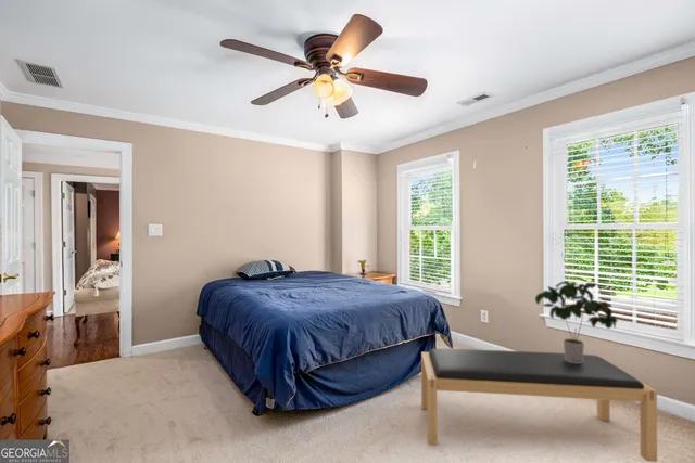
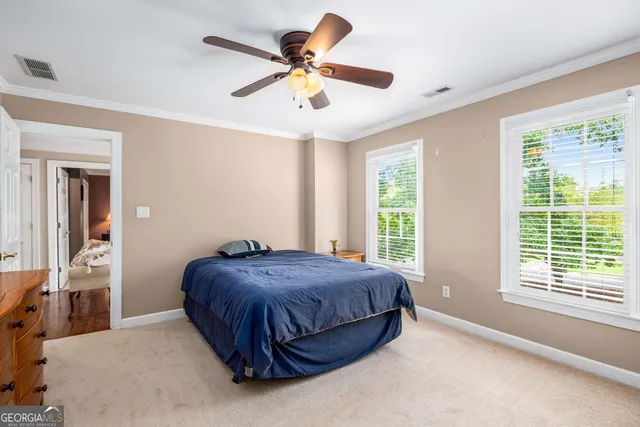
- bench (522, 394)
- potted plant (578, 317)
